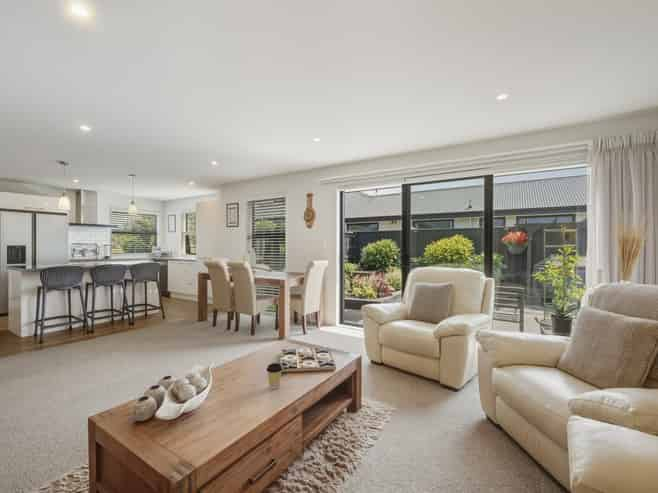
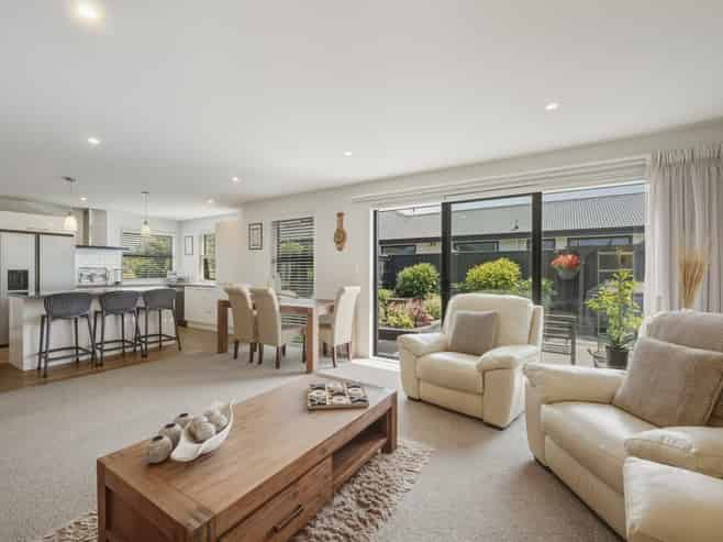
- coffee cup (274, 376)
